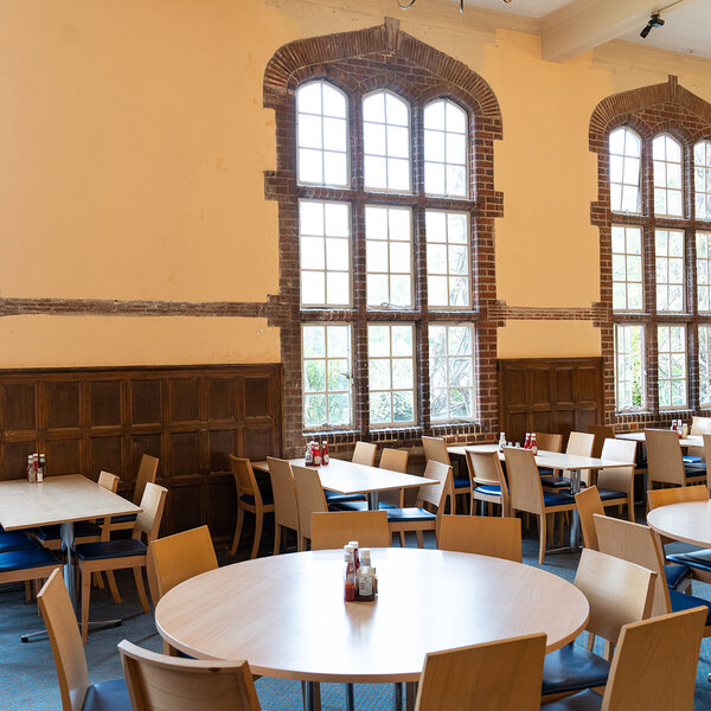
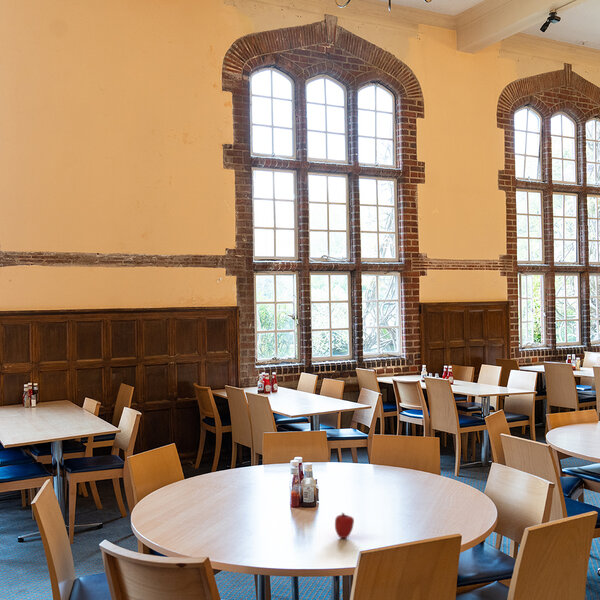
+ apple (344, 524)
